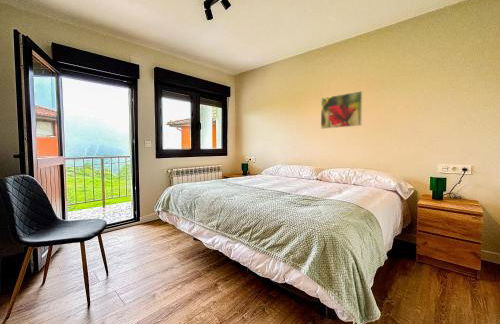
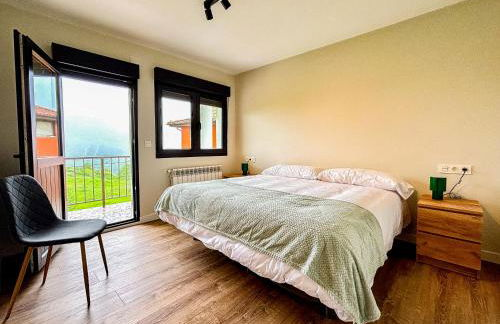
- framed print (340, 111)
